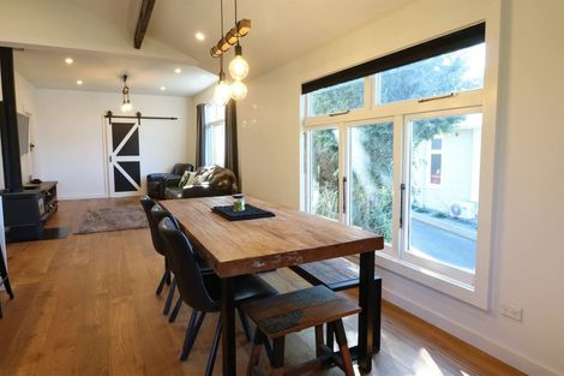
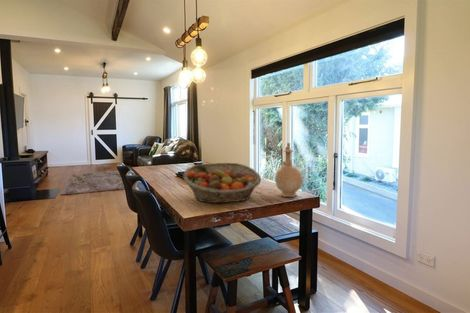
+ vase (288, 169)
+ fruit basket (222, 181)
